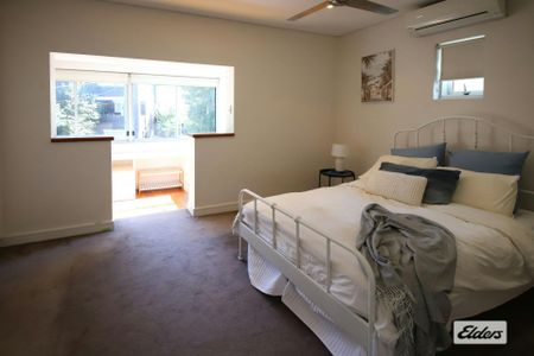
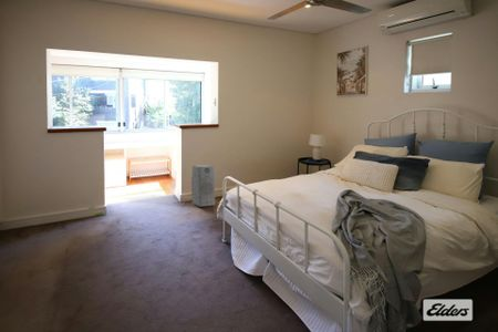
+ air purifier (203, 185)
